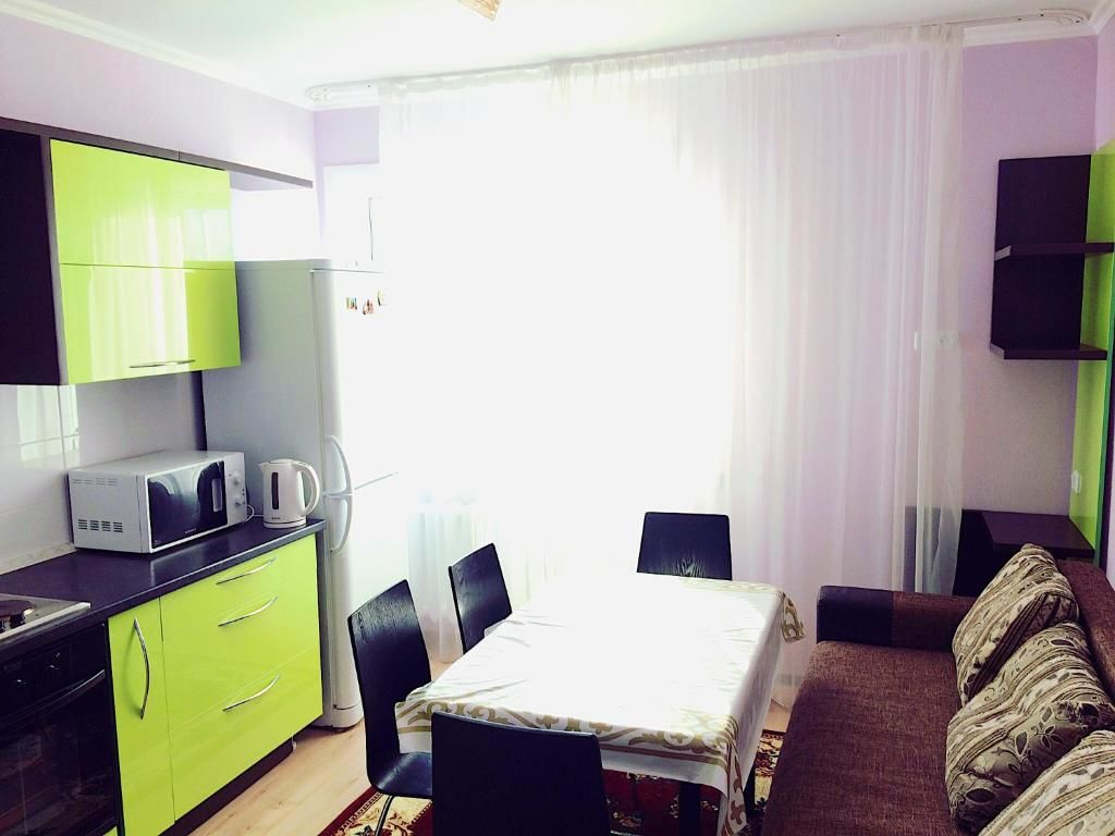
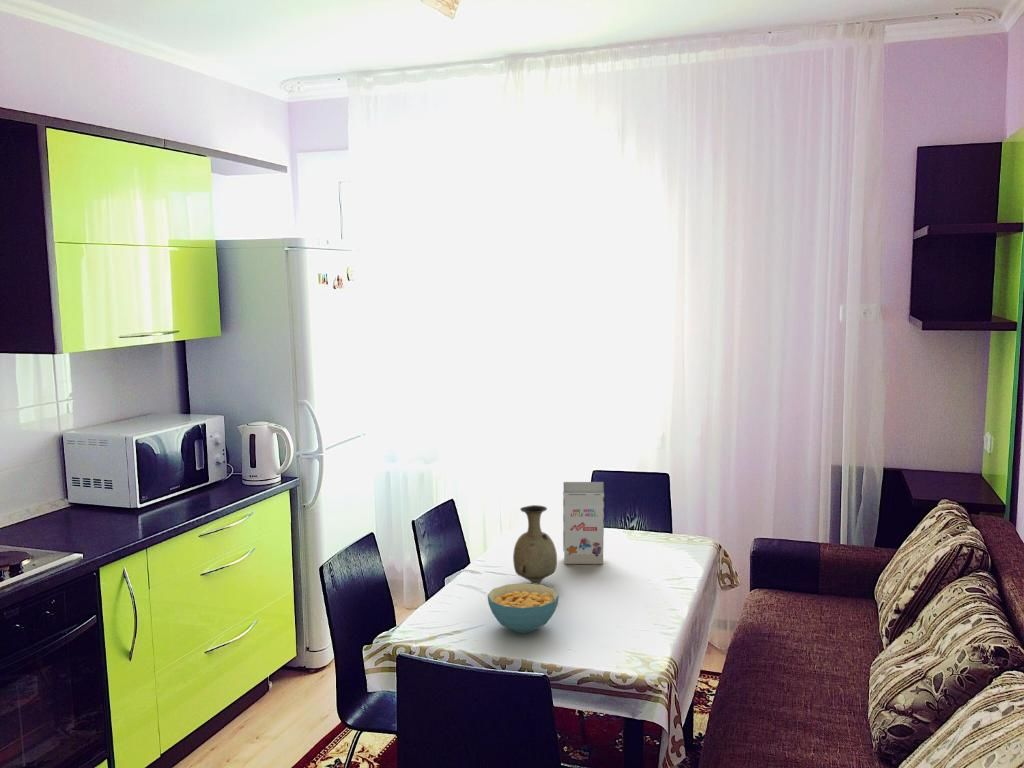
+ vase (535, 546)
+ cereal bowl (523, 611)
+ gift box (583, 521)
